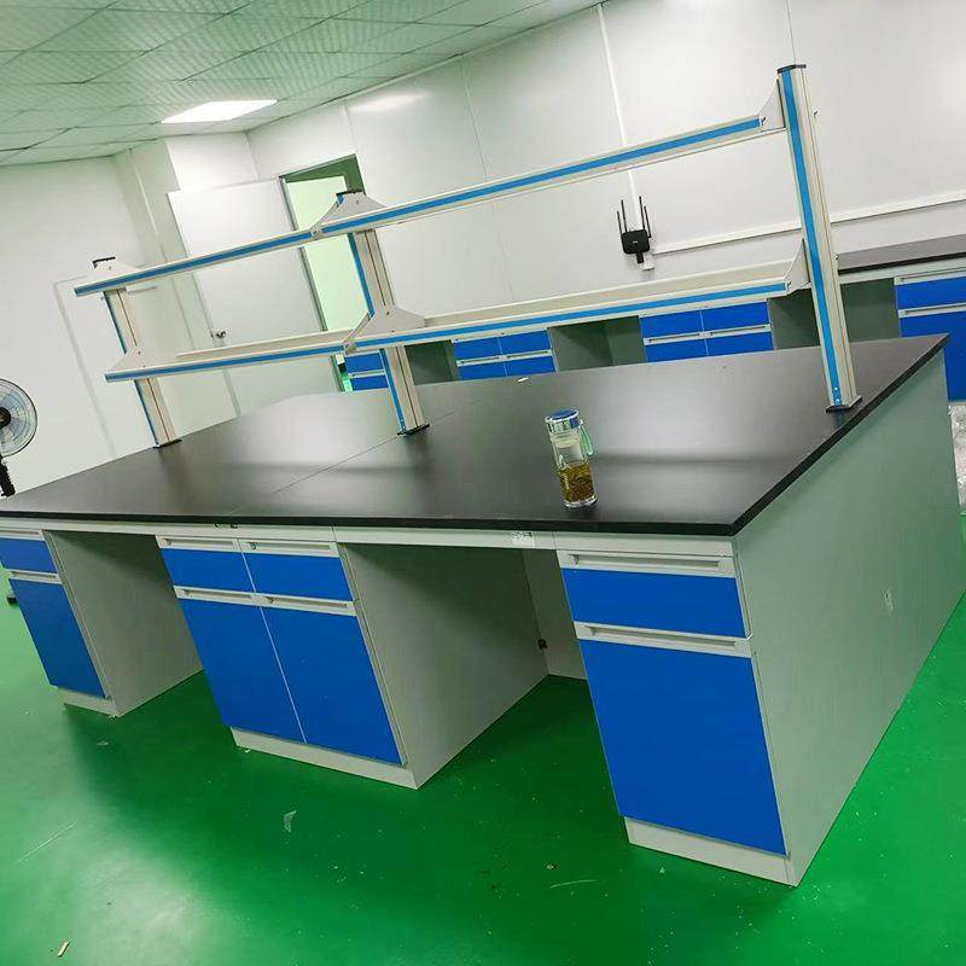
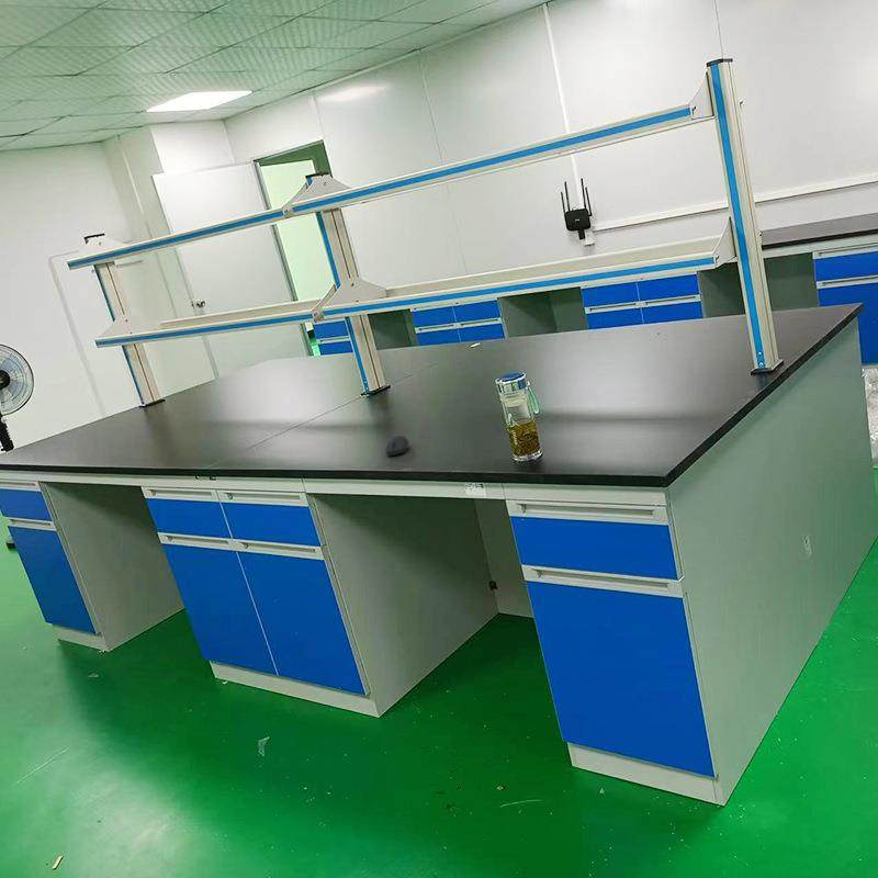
+ computer mouse (396, 443)
